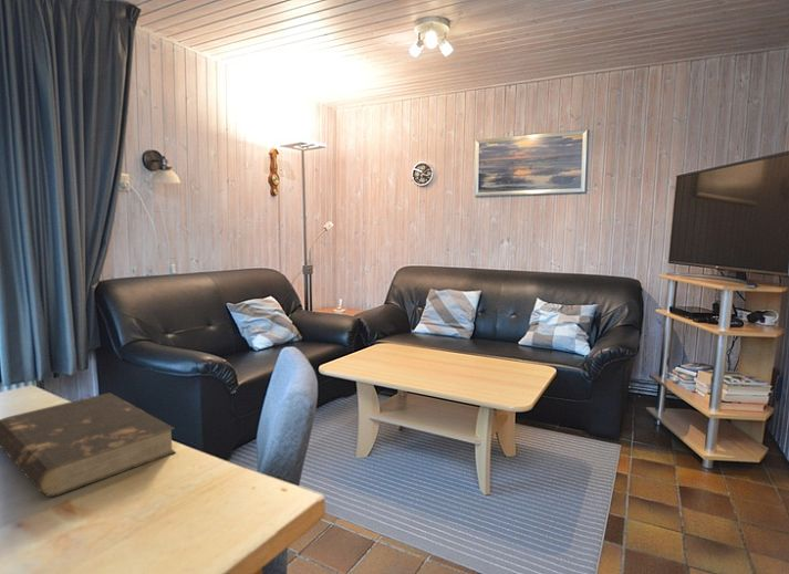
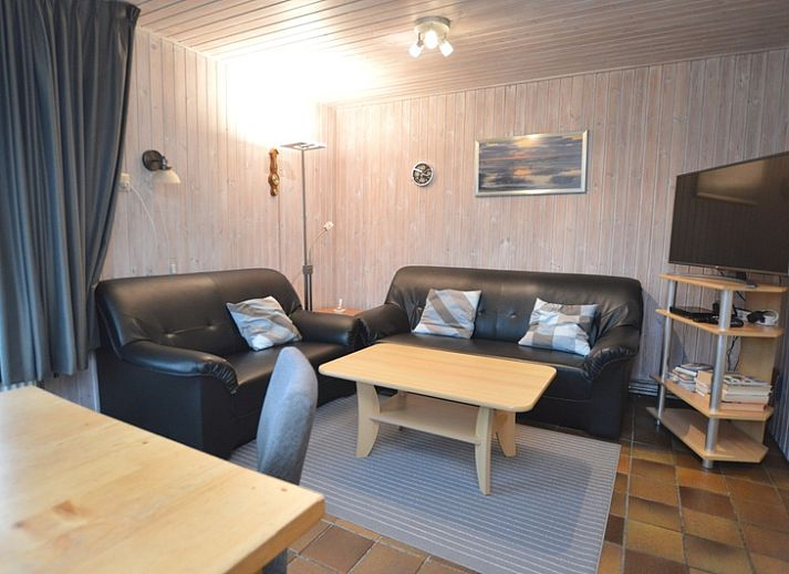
- book (81, 436)
